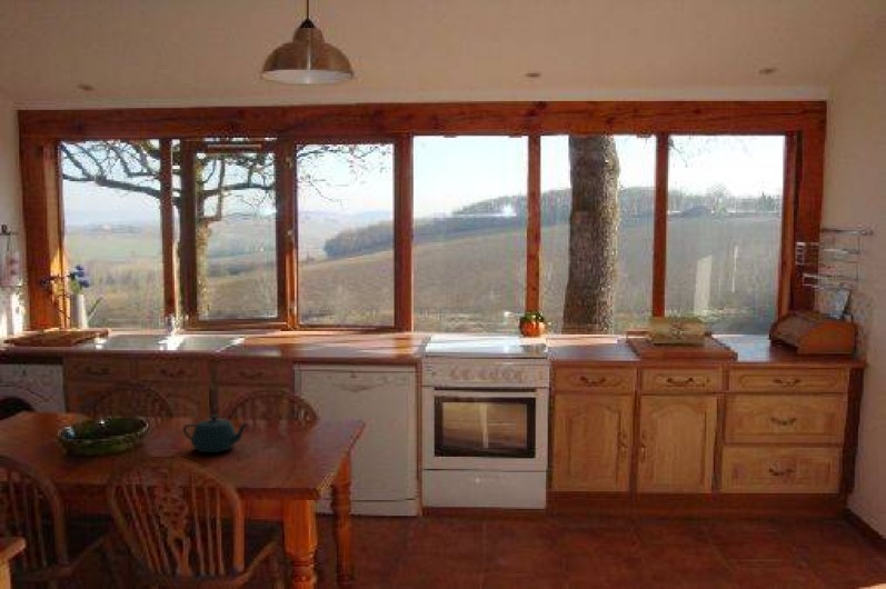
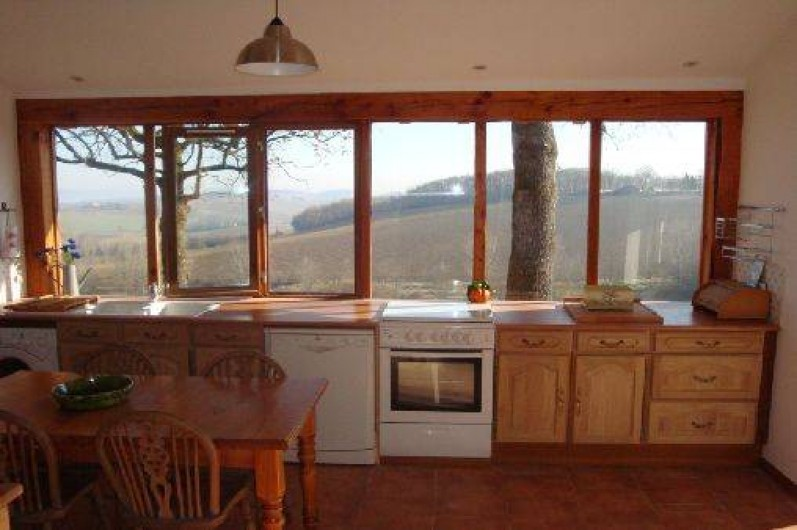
- teapot (216, 432)
